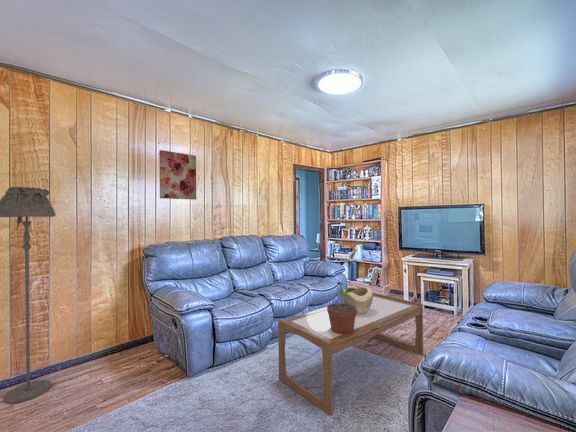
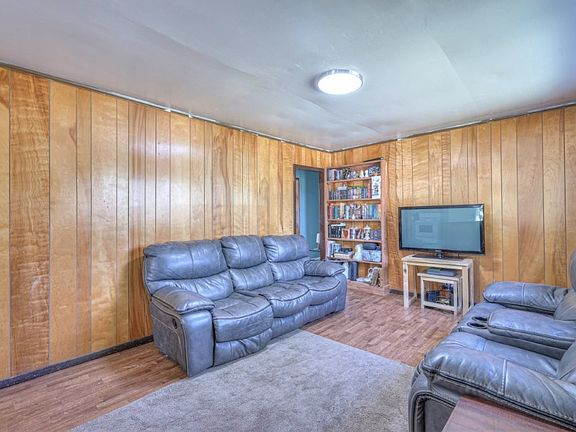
- floor lamp (26, 290)
- decorative bowl (357, 298)
- coffee table (356, 338)
- wall art (178, 176)
- potted plant (341, 303)
